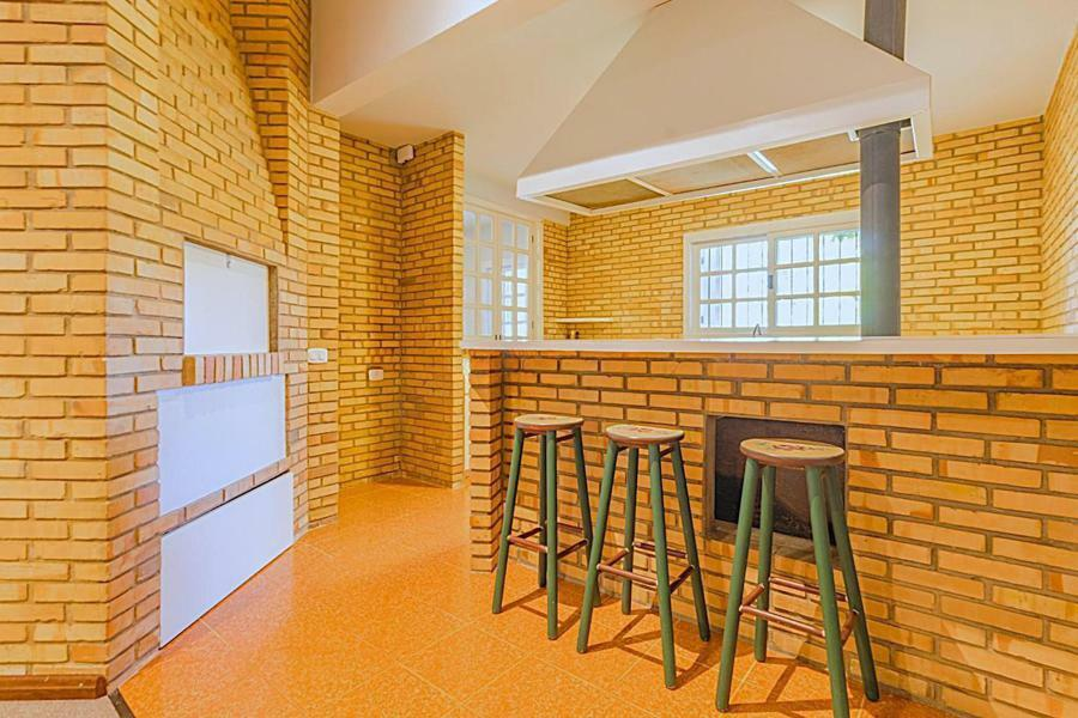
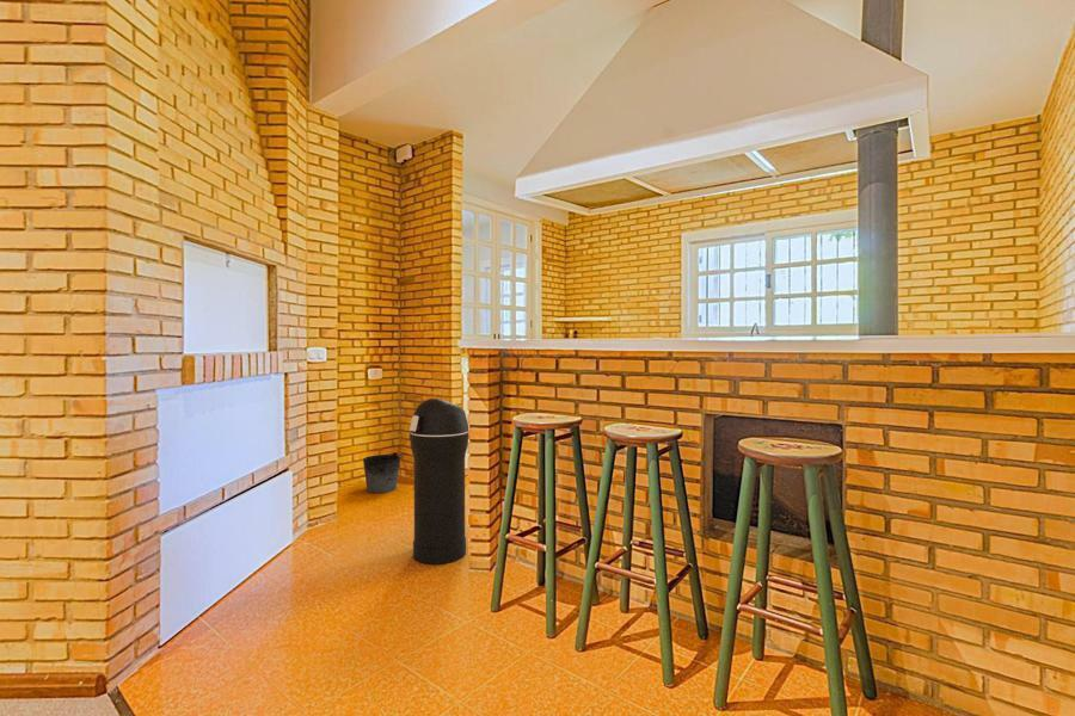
+ bucket (382, 473)
+ trash can (437, 476)
